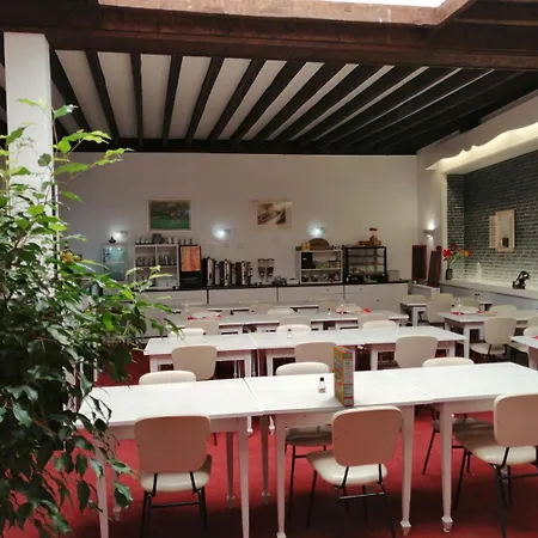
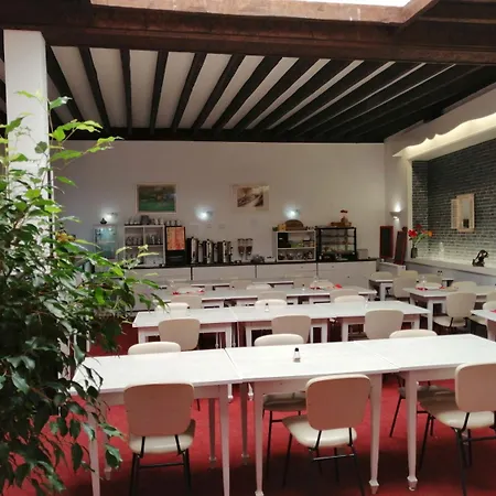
- cereal box (343, 374)
